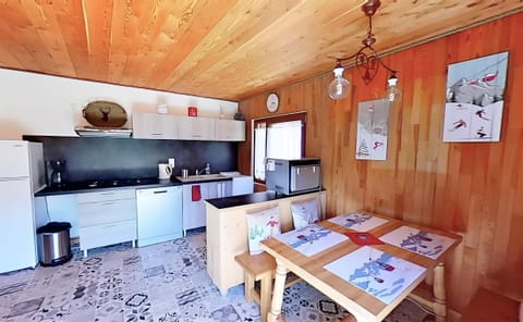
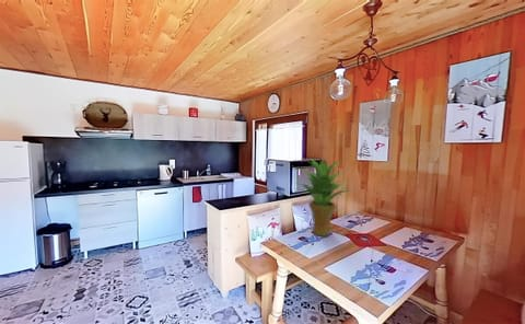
+ potted plant (323, 196)
